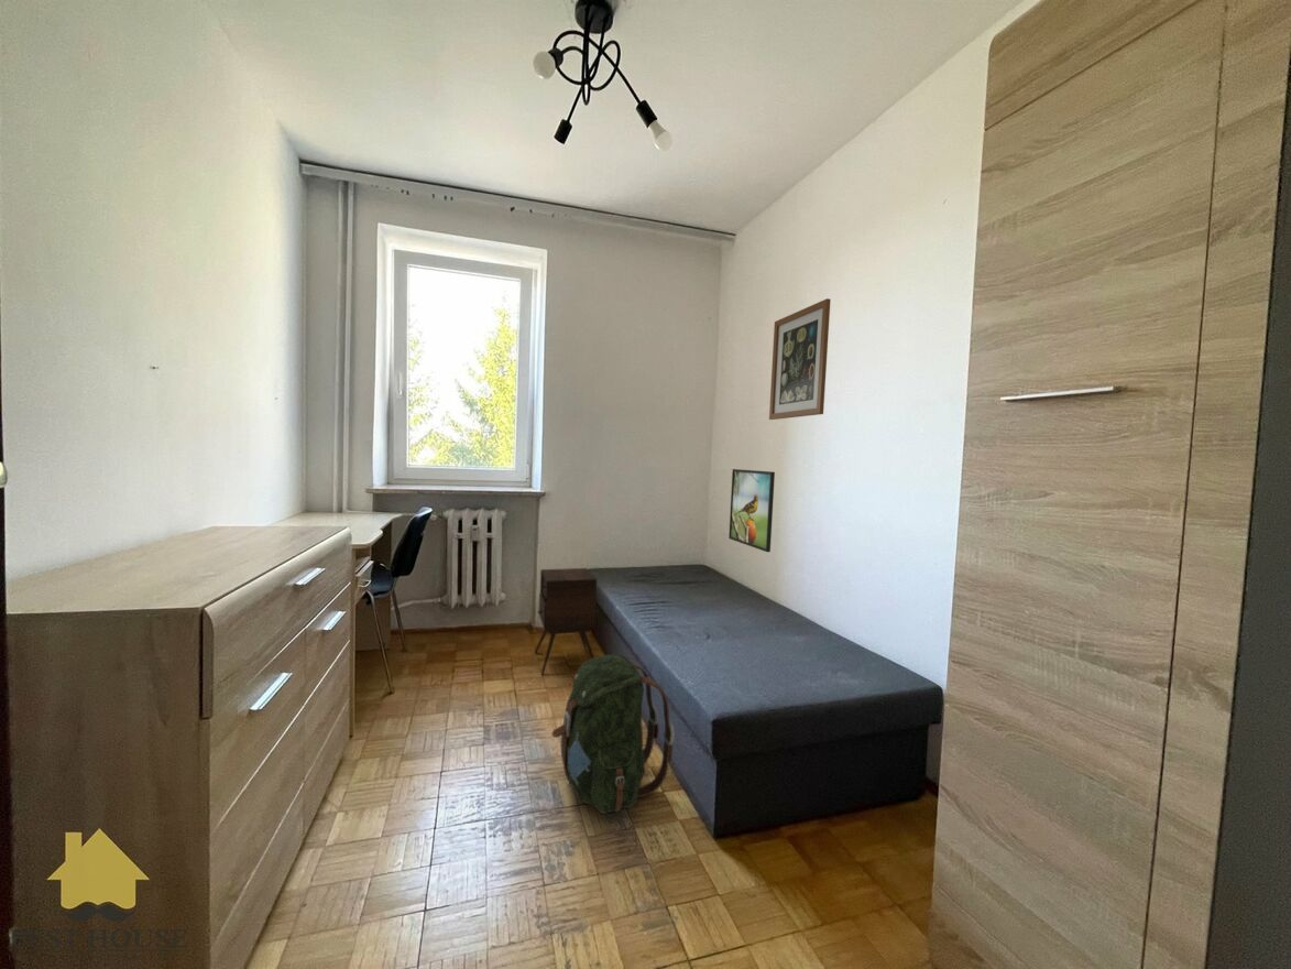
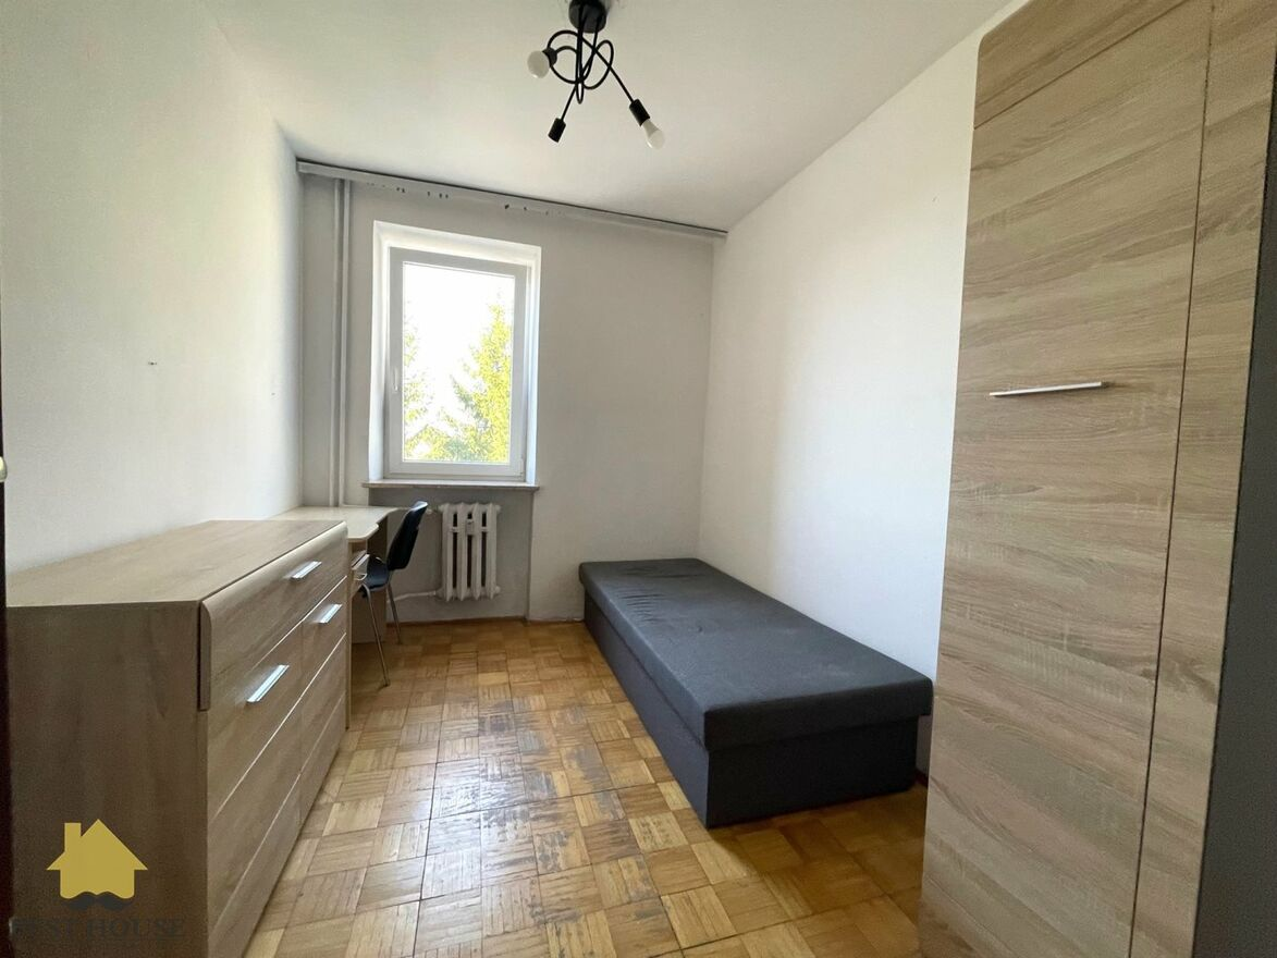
- wall art (797, 363)
- side table (566, 618)
- backpack (610, 725)
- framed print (750, 508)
